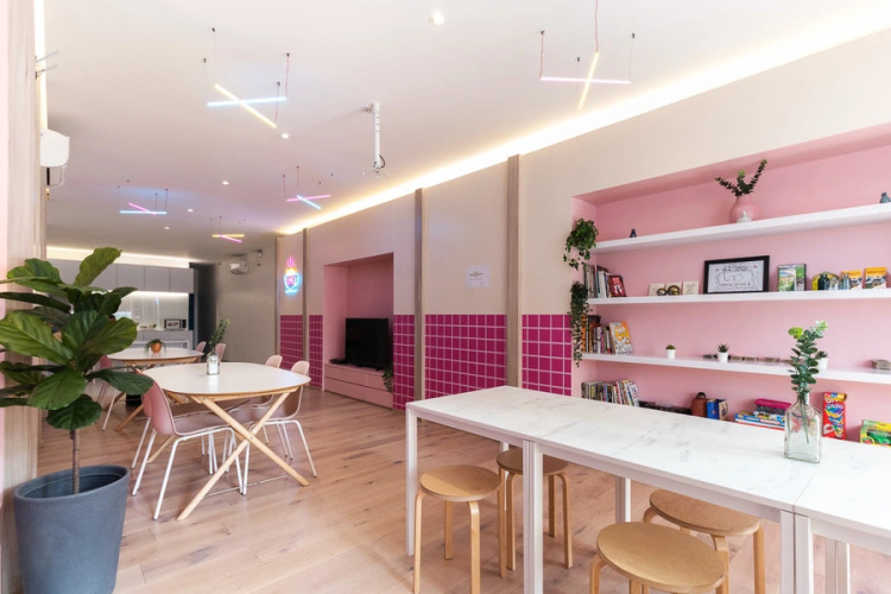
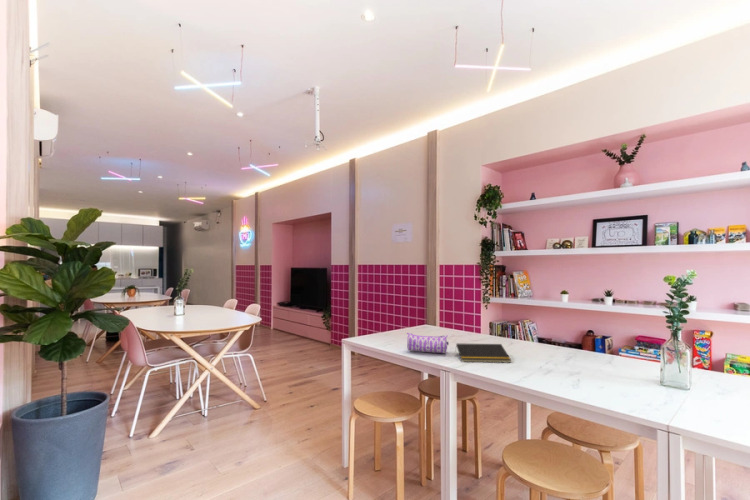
+ pencil case (427, 342)
+ notepad (482, 352)
